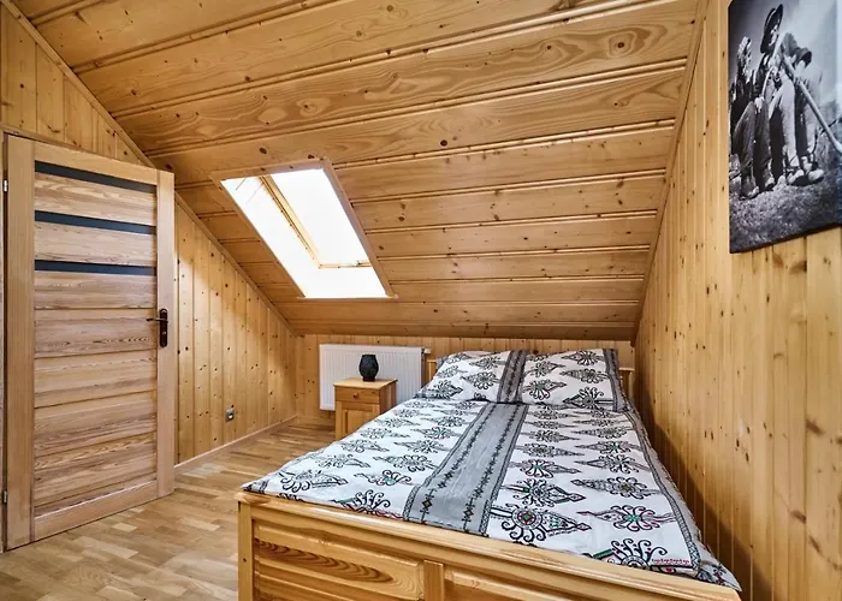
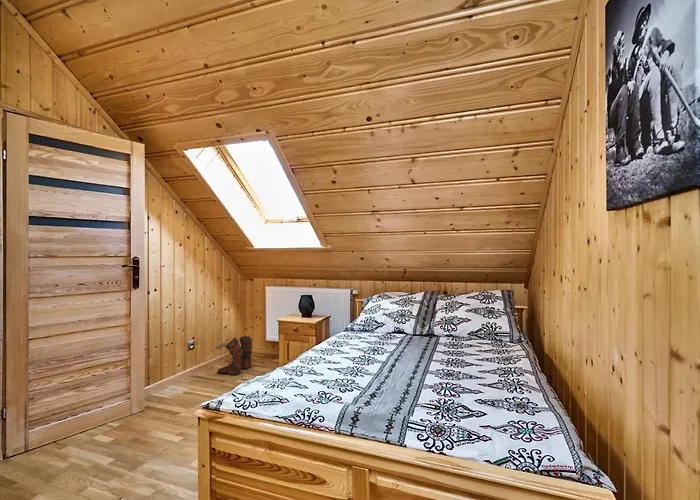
+ boots (233, 353)
